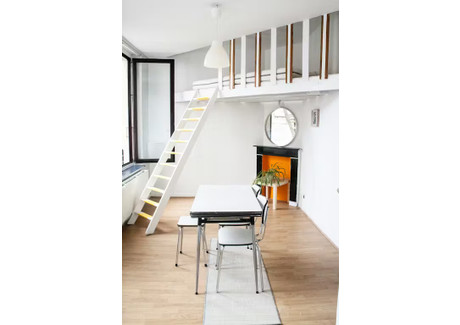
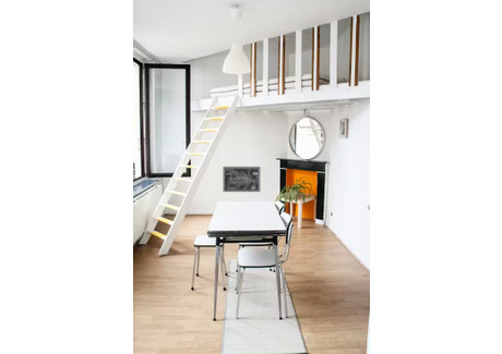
+ wall art (241, 179)
